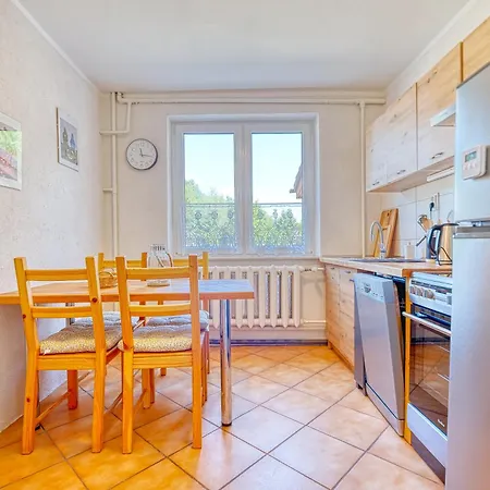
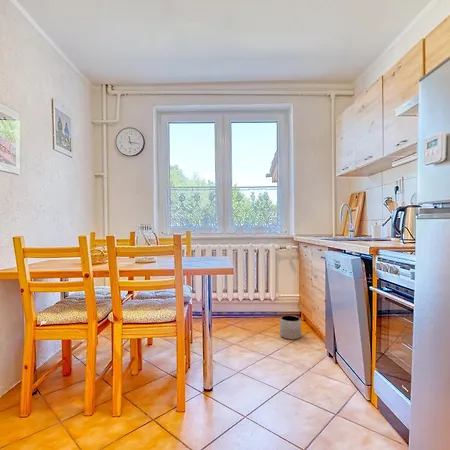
+ planter (290, 327)
